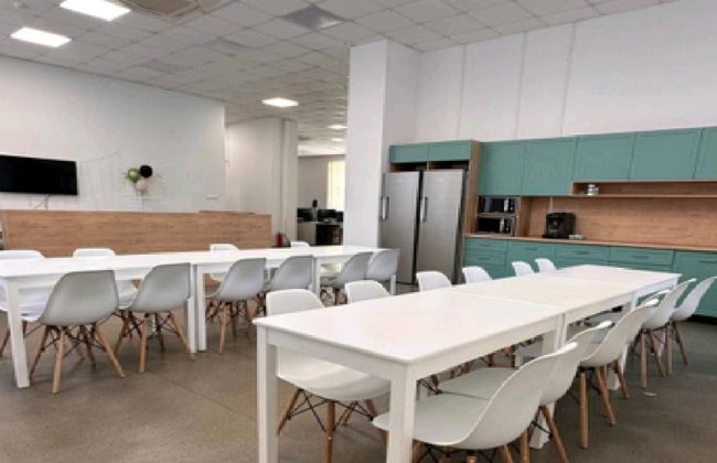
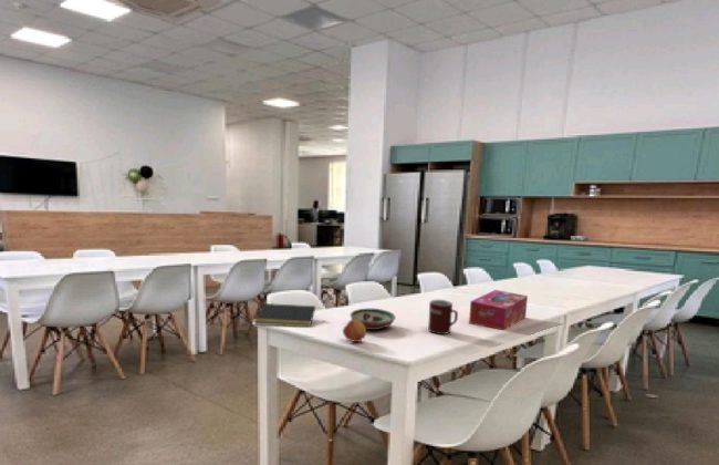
+ notepad (285, 314)
+ mug (444, 318)
+ decorative bowl (372, 320)
+ tissue box (499, 309)
+ fruit (354, 330)
